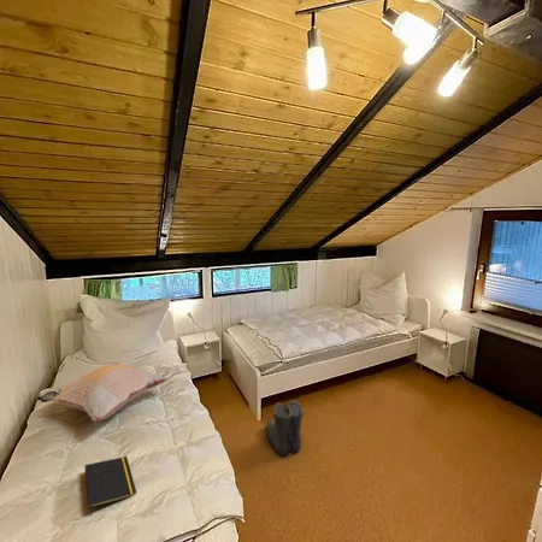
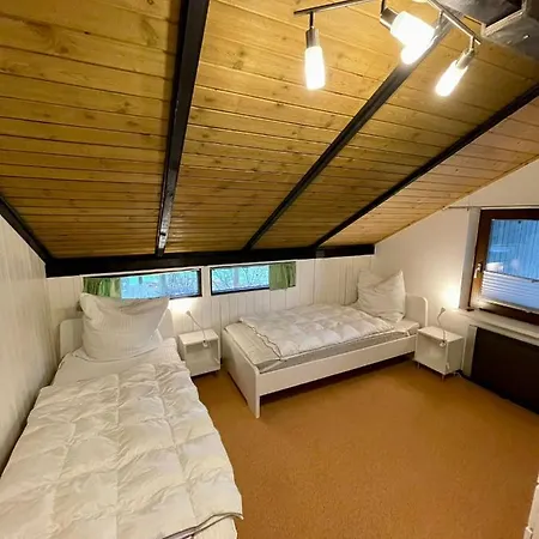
- boots (284, 419)
- decorative pillow (105, 388)
- notepad (110, 479)
